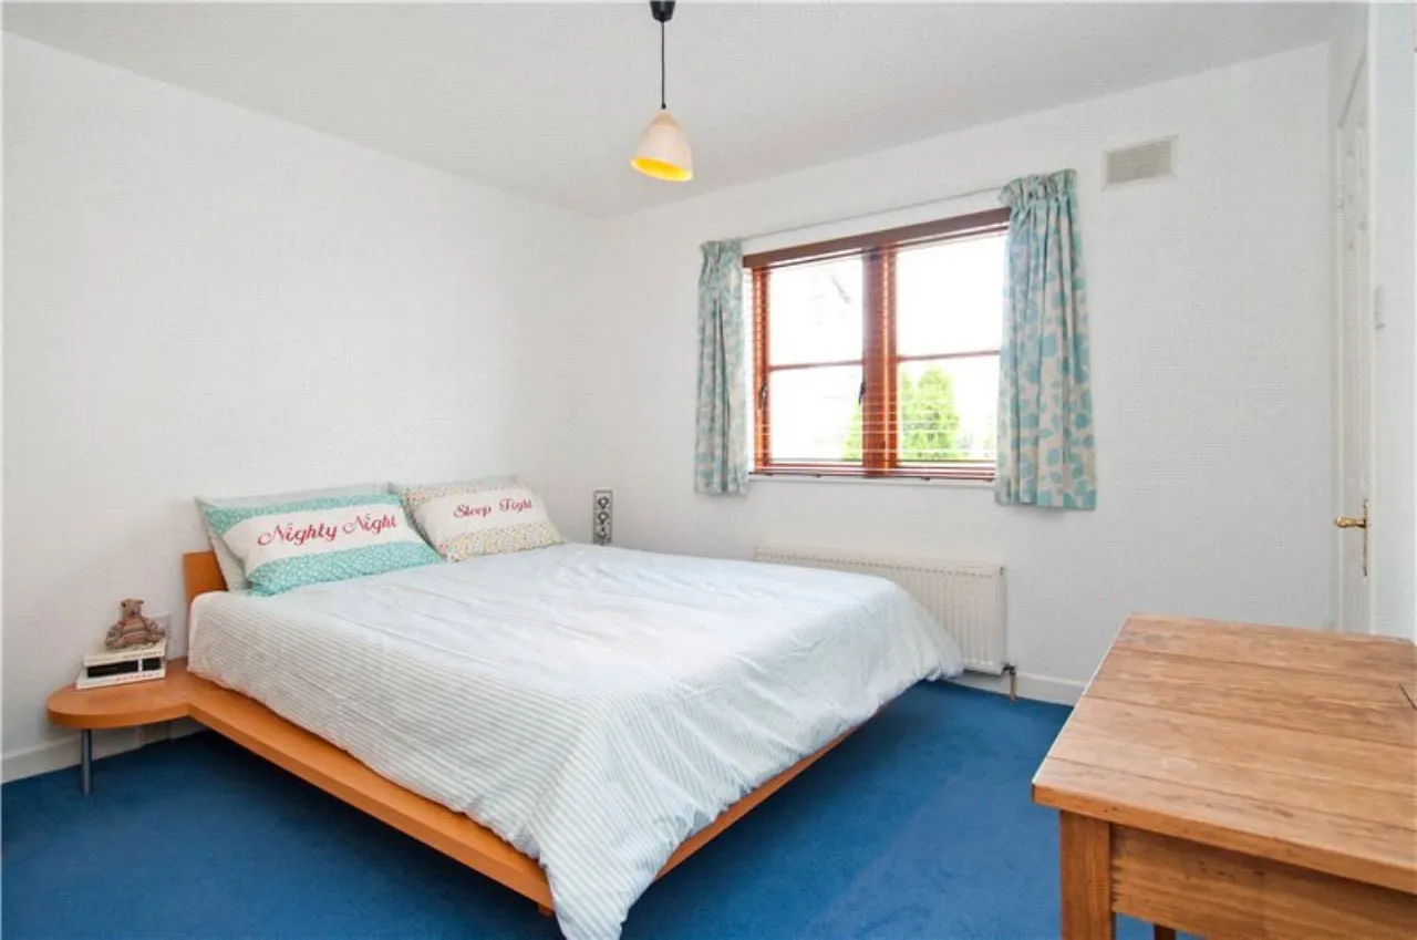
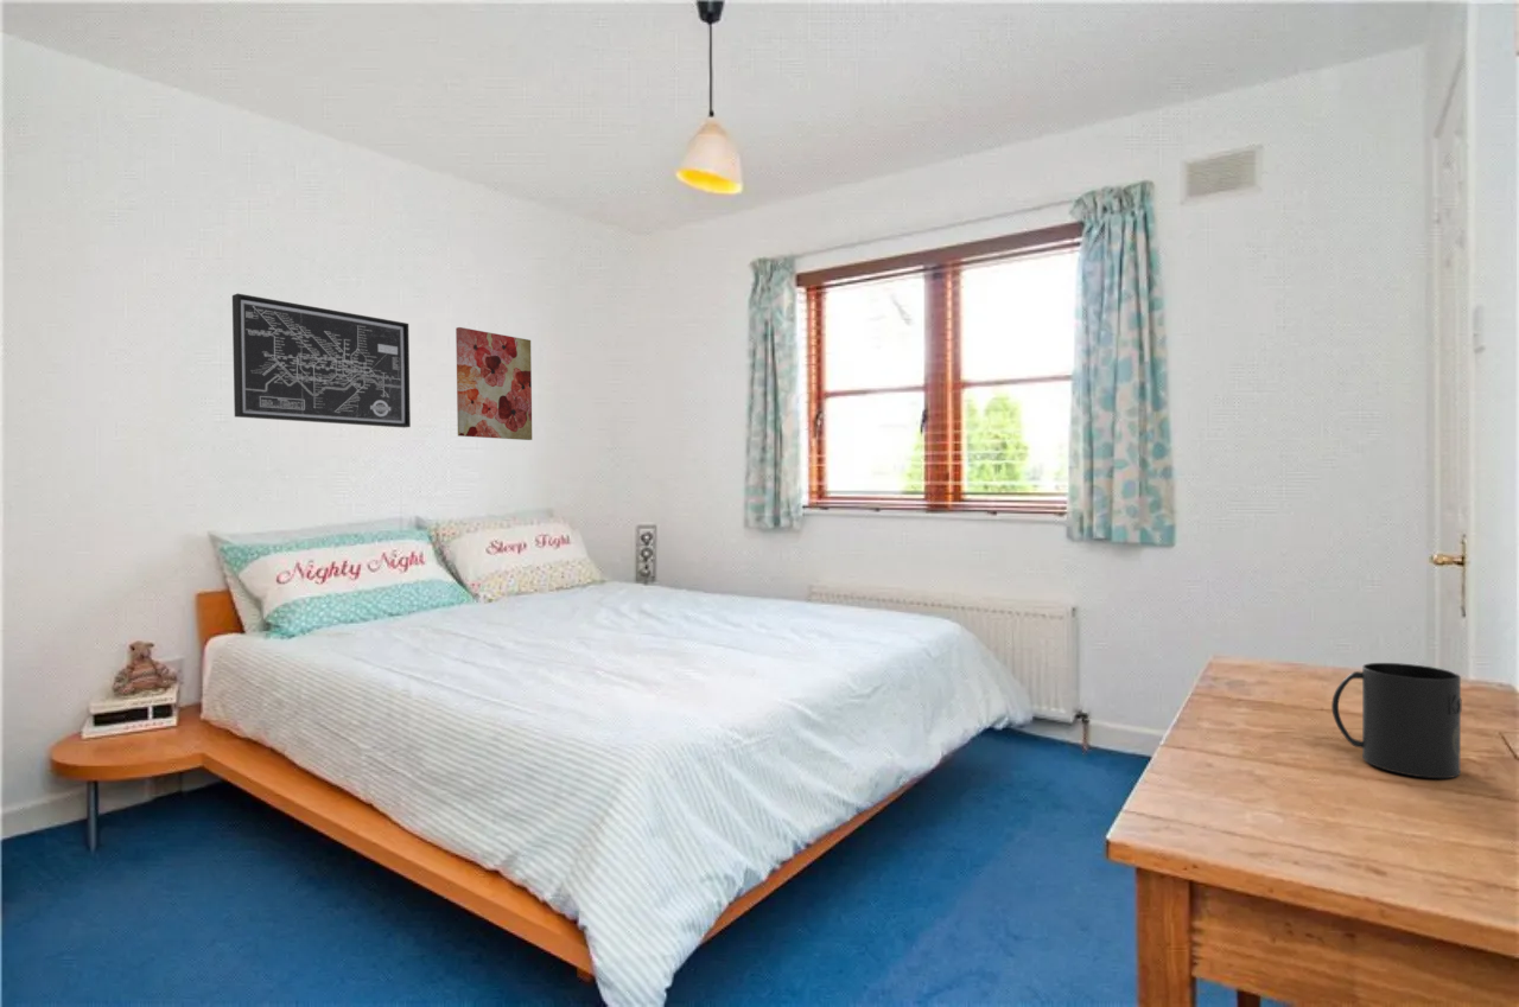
+ wall art (328, 367)
+ mug (1393, 715)
+ wall art (495, 385)
